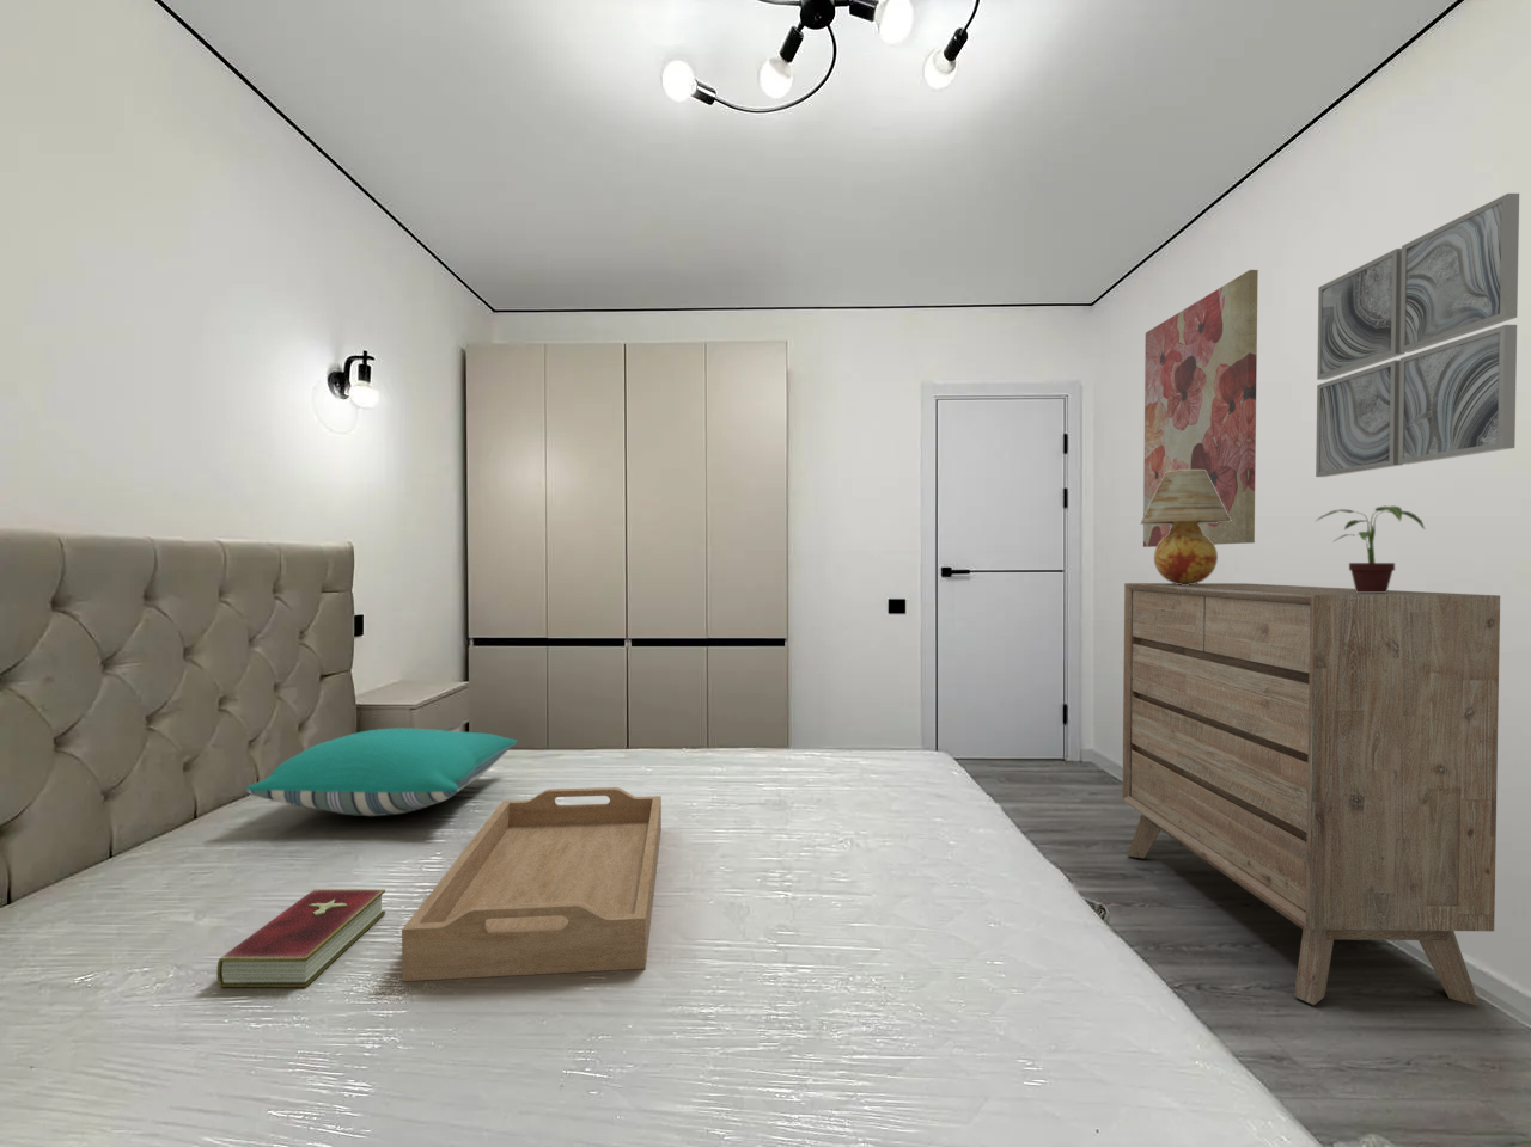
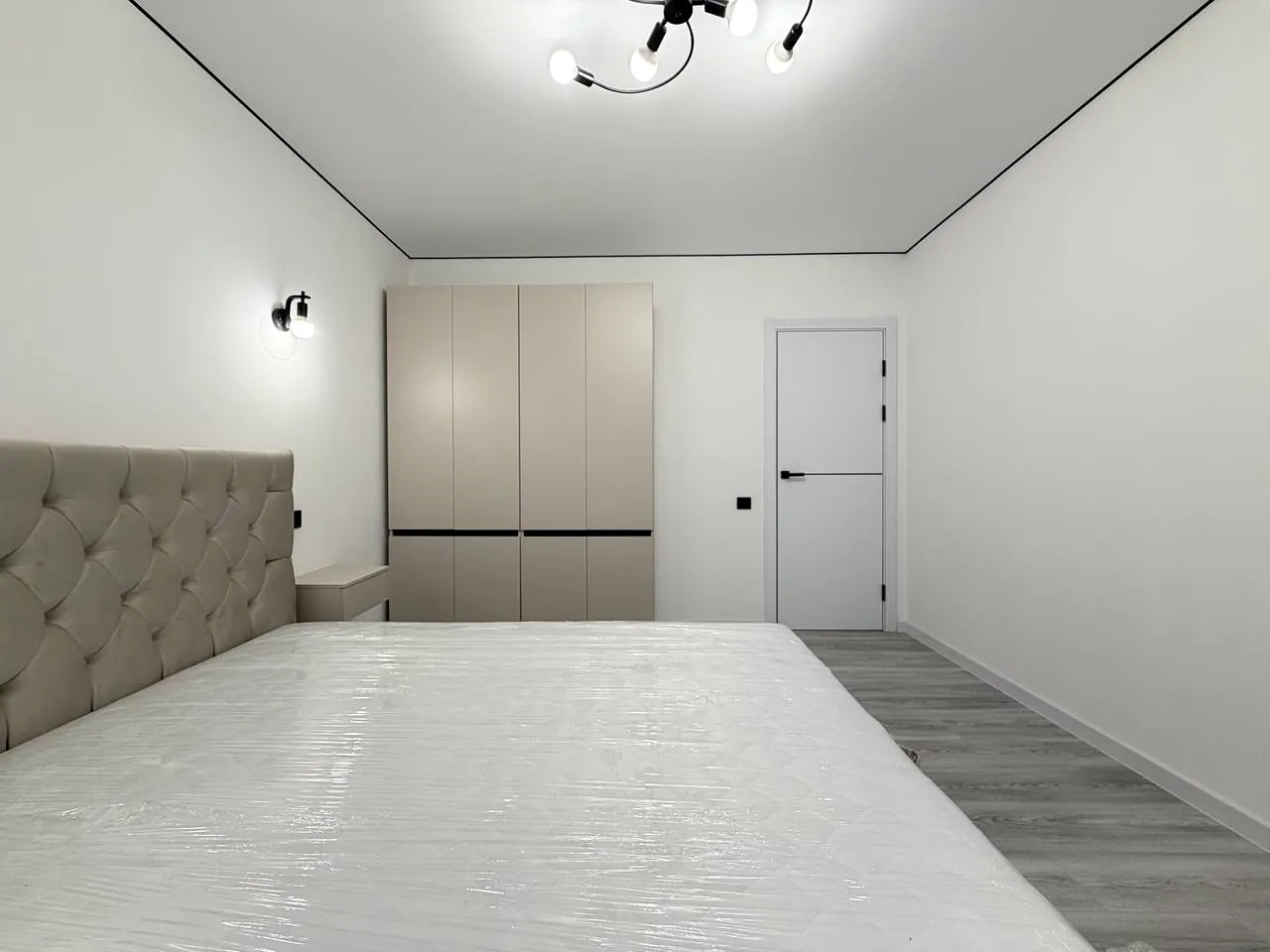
- hardcover book (309, 933)
- table lamp (1184, 527)
- serving tray (559, 861)
- wall art (1192, 425)
- wall art (1402, 358)
- dresser (1269, 751)
- pillow (399, 765)
- potted plant (1368, 549)
